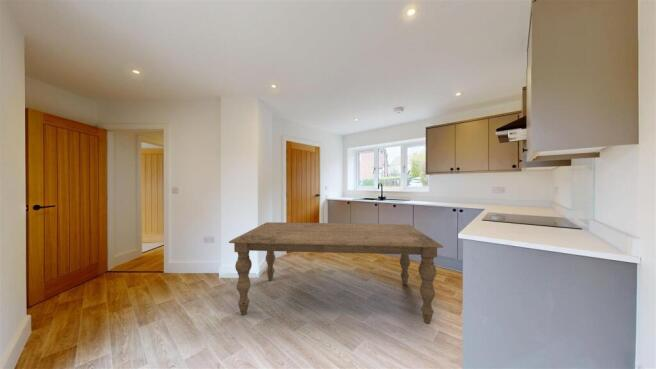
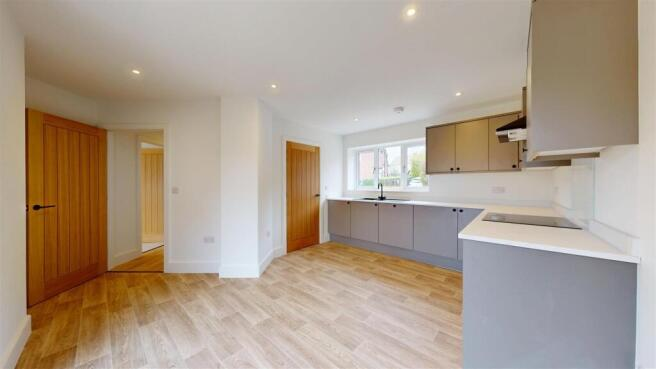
- dining table (334, 252)
